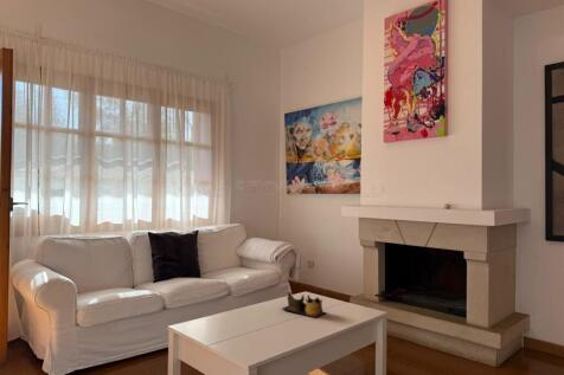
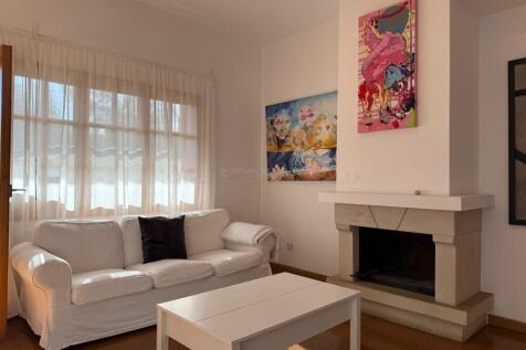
- decorative bowl (303, 303)
